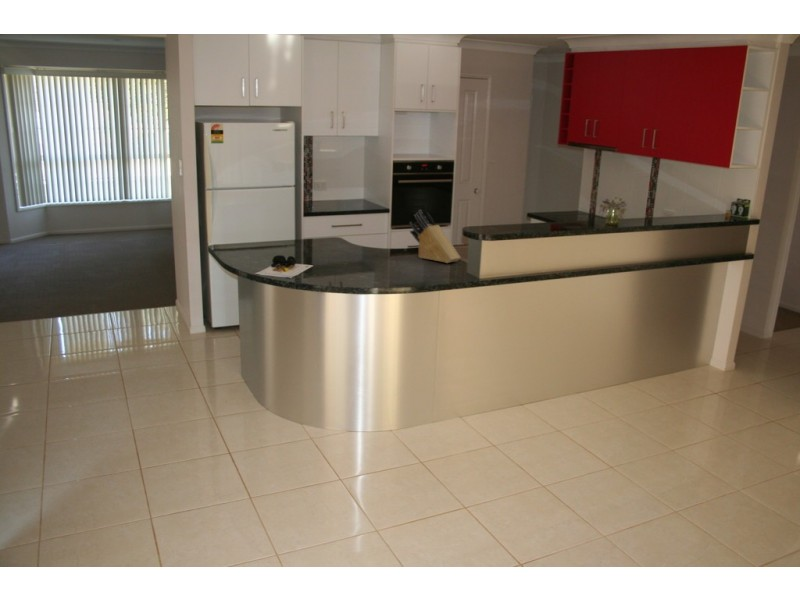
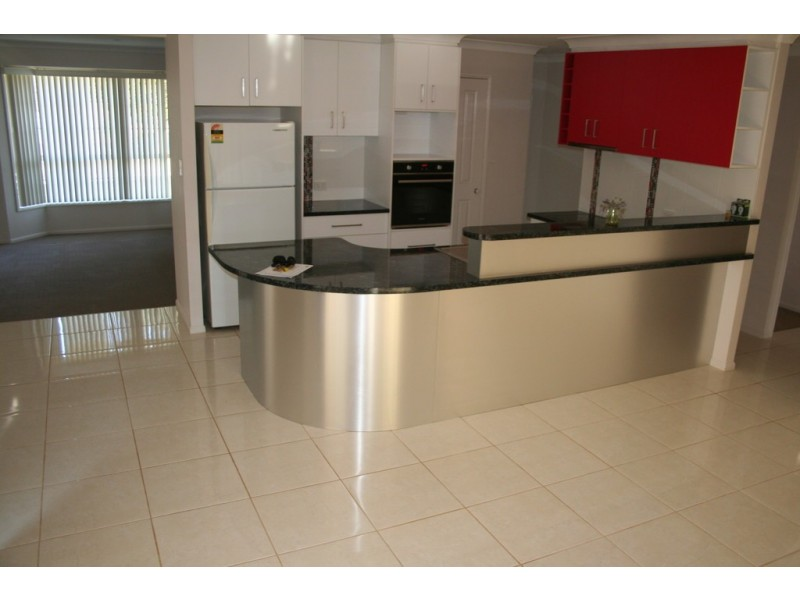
- knife block (434, 235)
